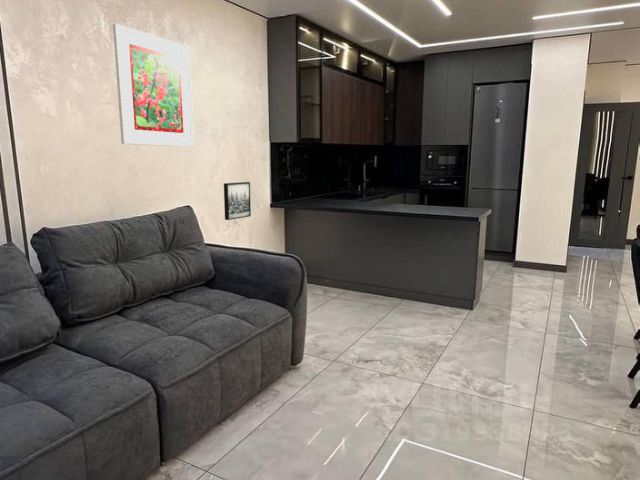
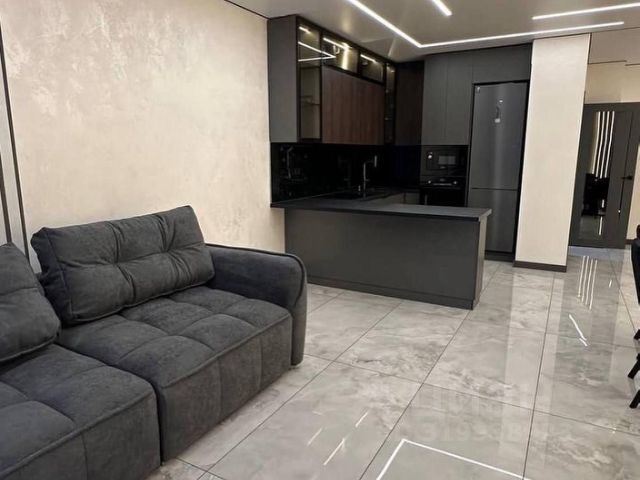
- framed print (157, 91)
- wall art (237, 200)
